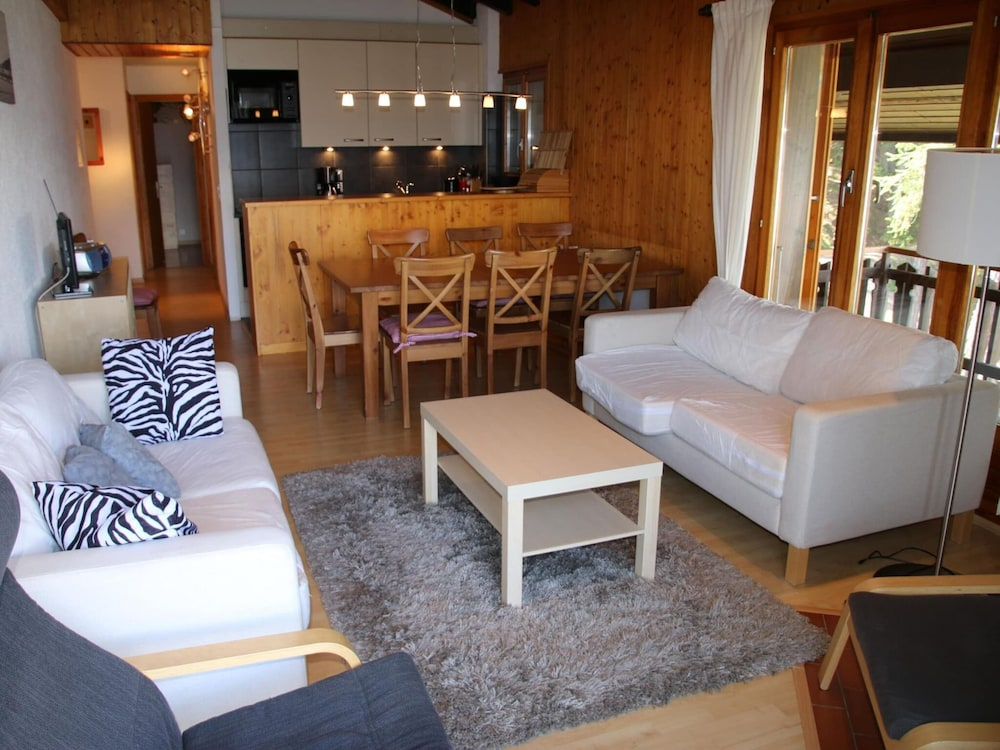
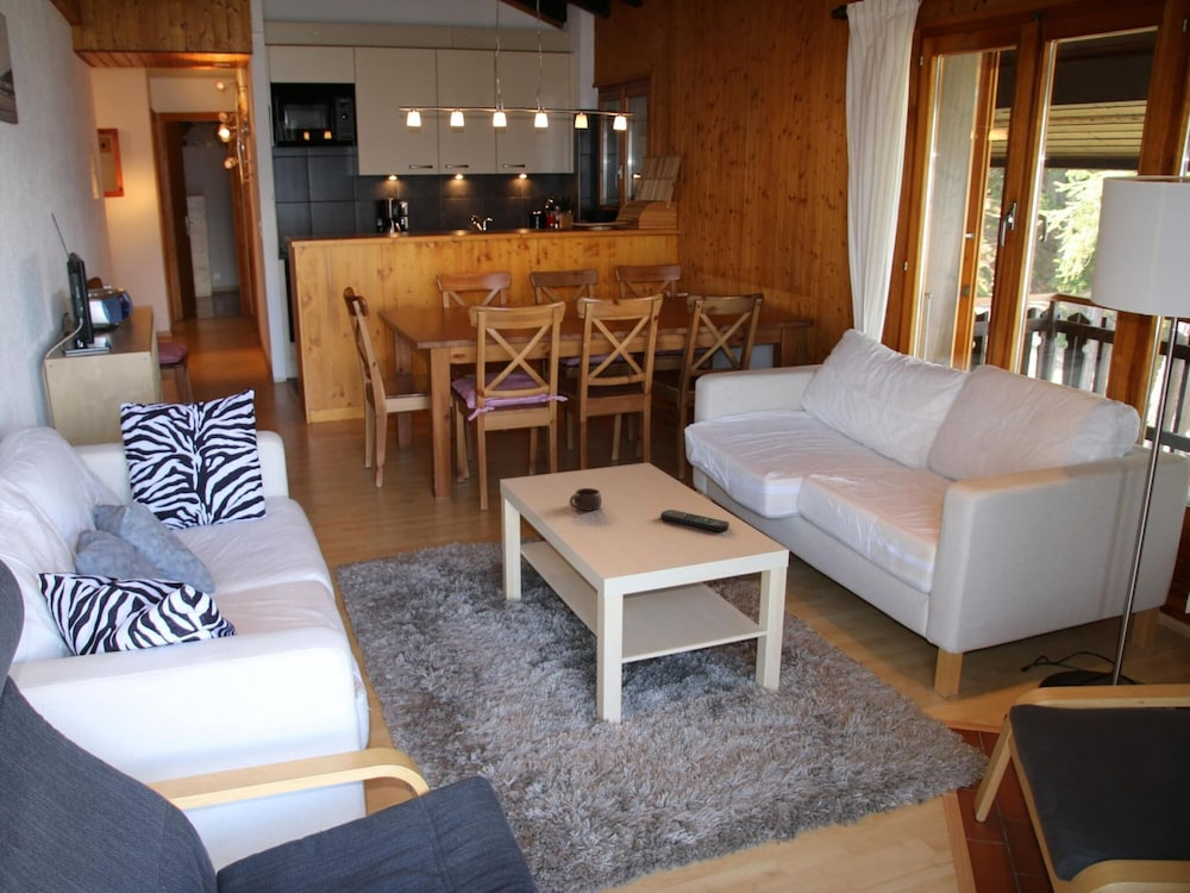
+ remote control (694, 519)
+ cup (583, 499)
